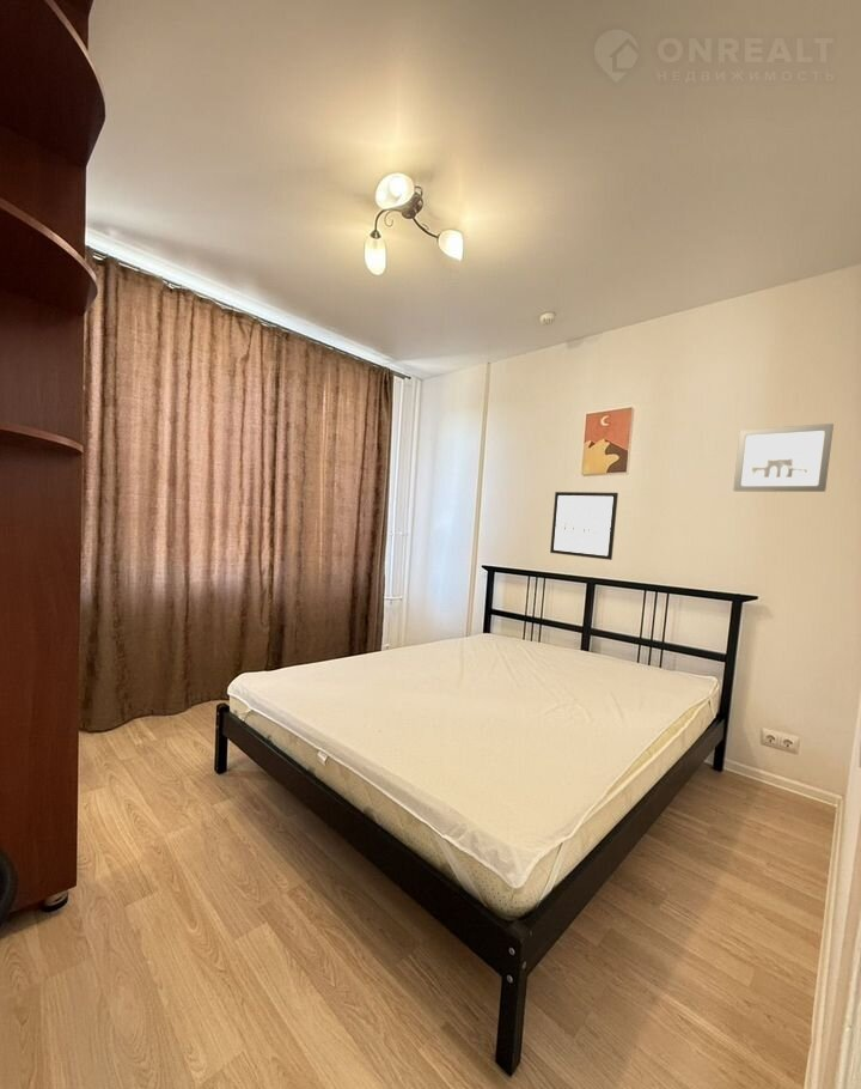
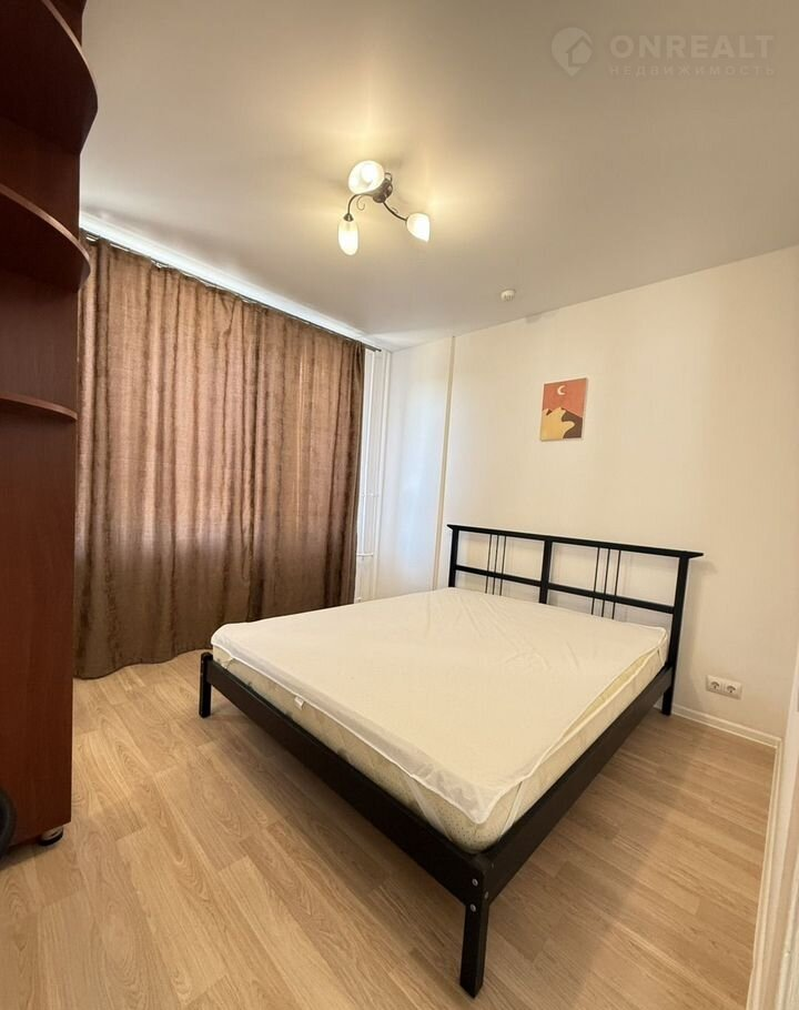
- wall art (780, 458)
- wall art (581, 524)
